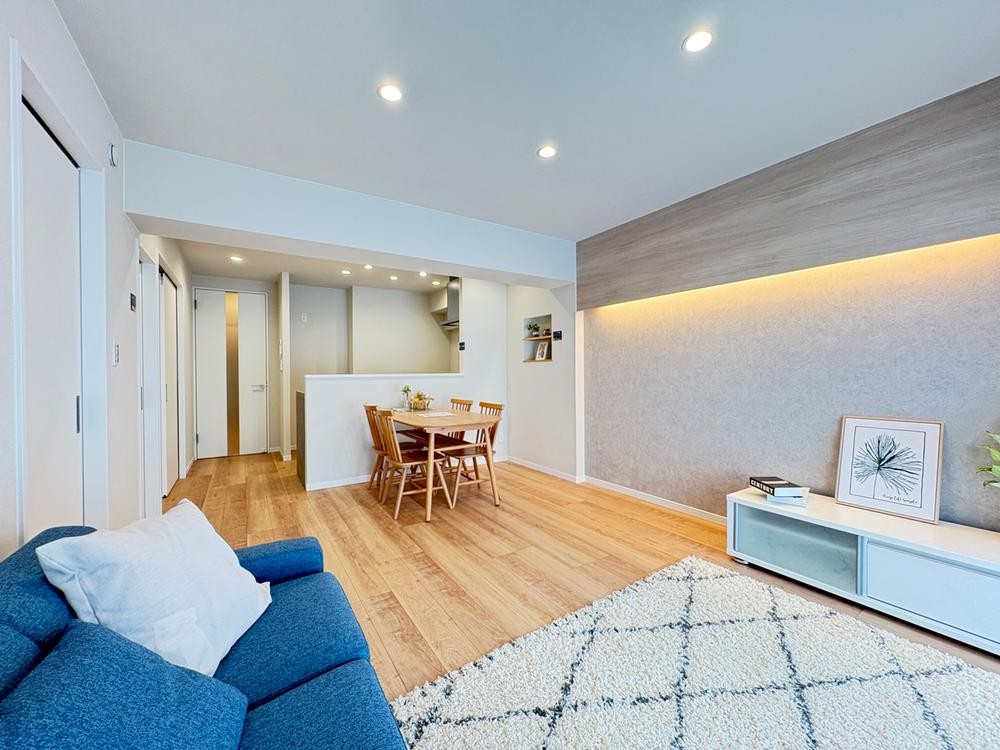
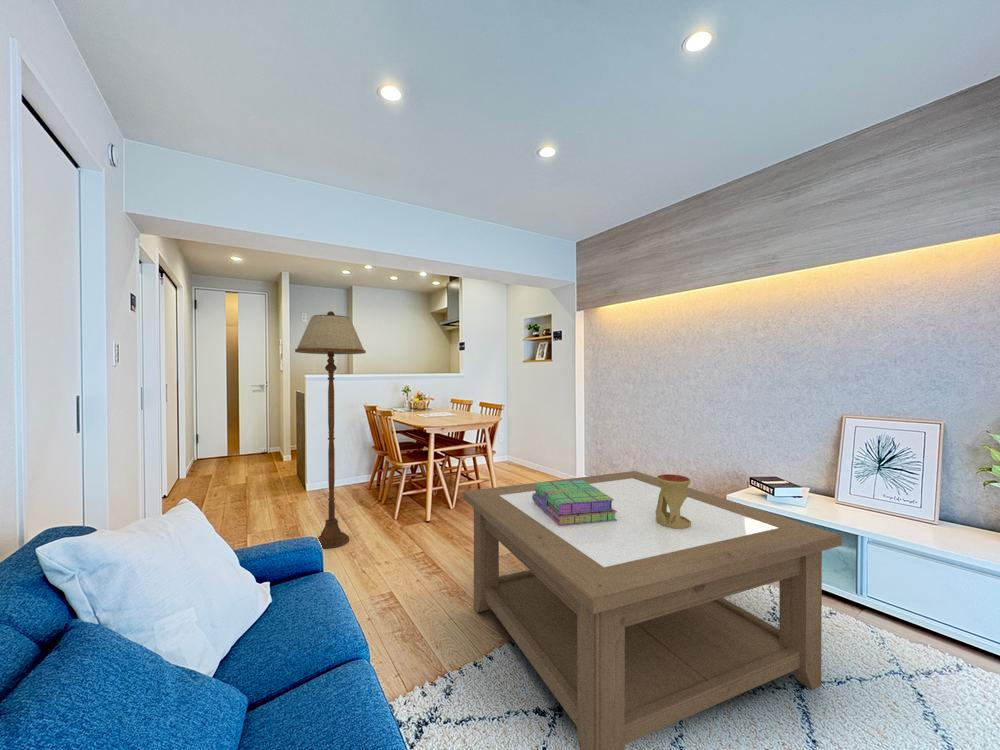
+ stack of books (571, 499)
+ oil burner (673, 499)
+ coffee table (622, 575)
+ floor lamp (331, 426)
